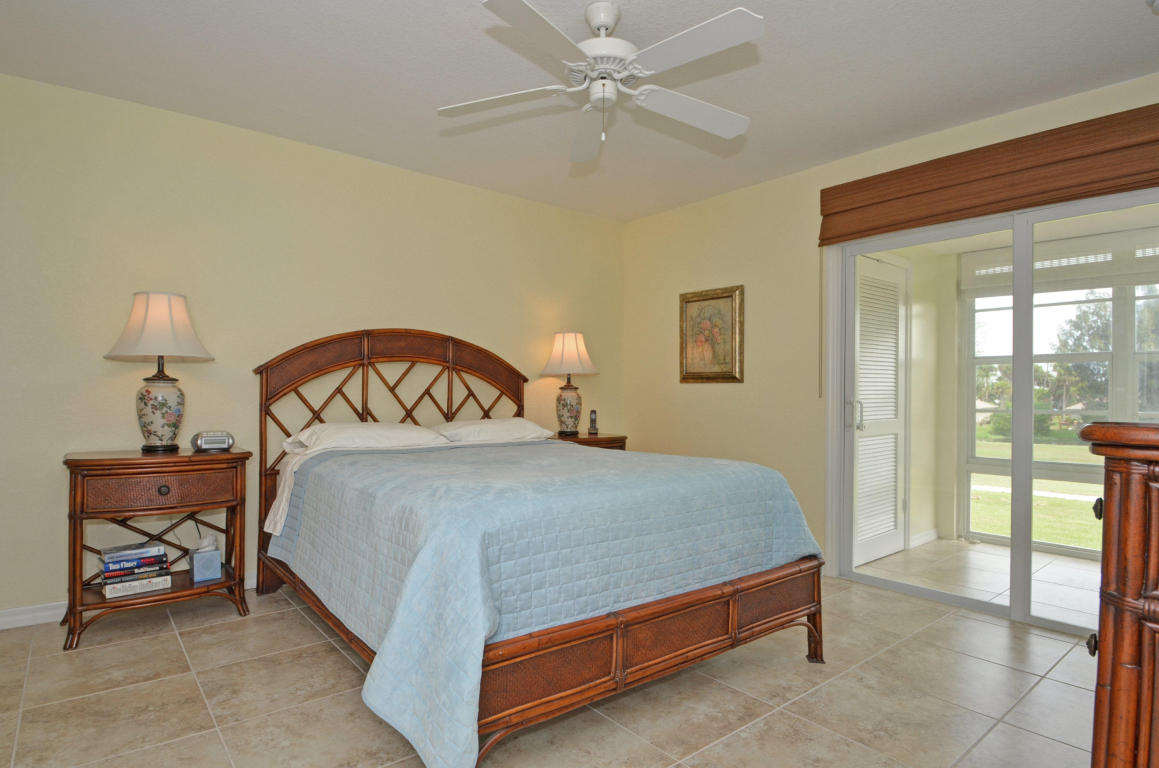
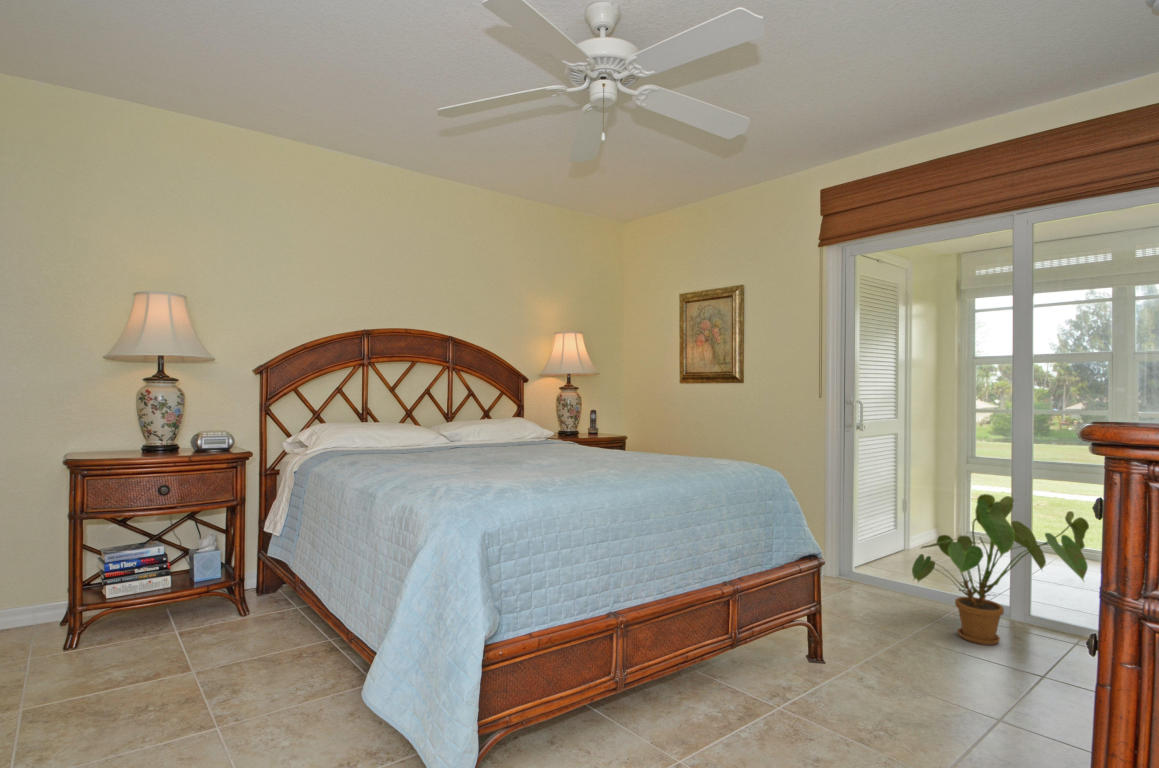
+ house plant (994, 566)
